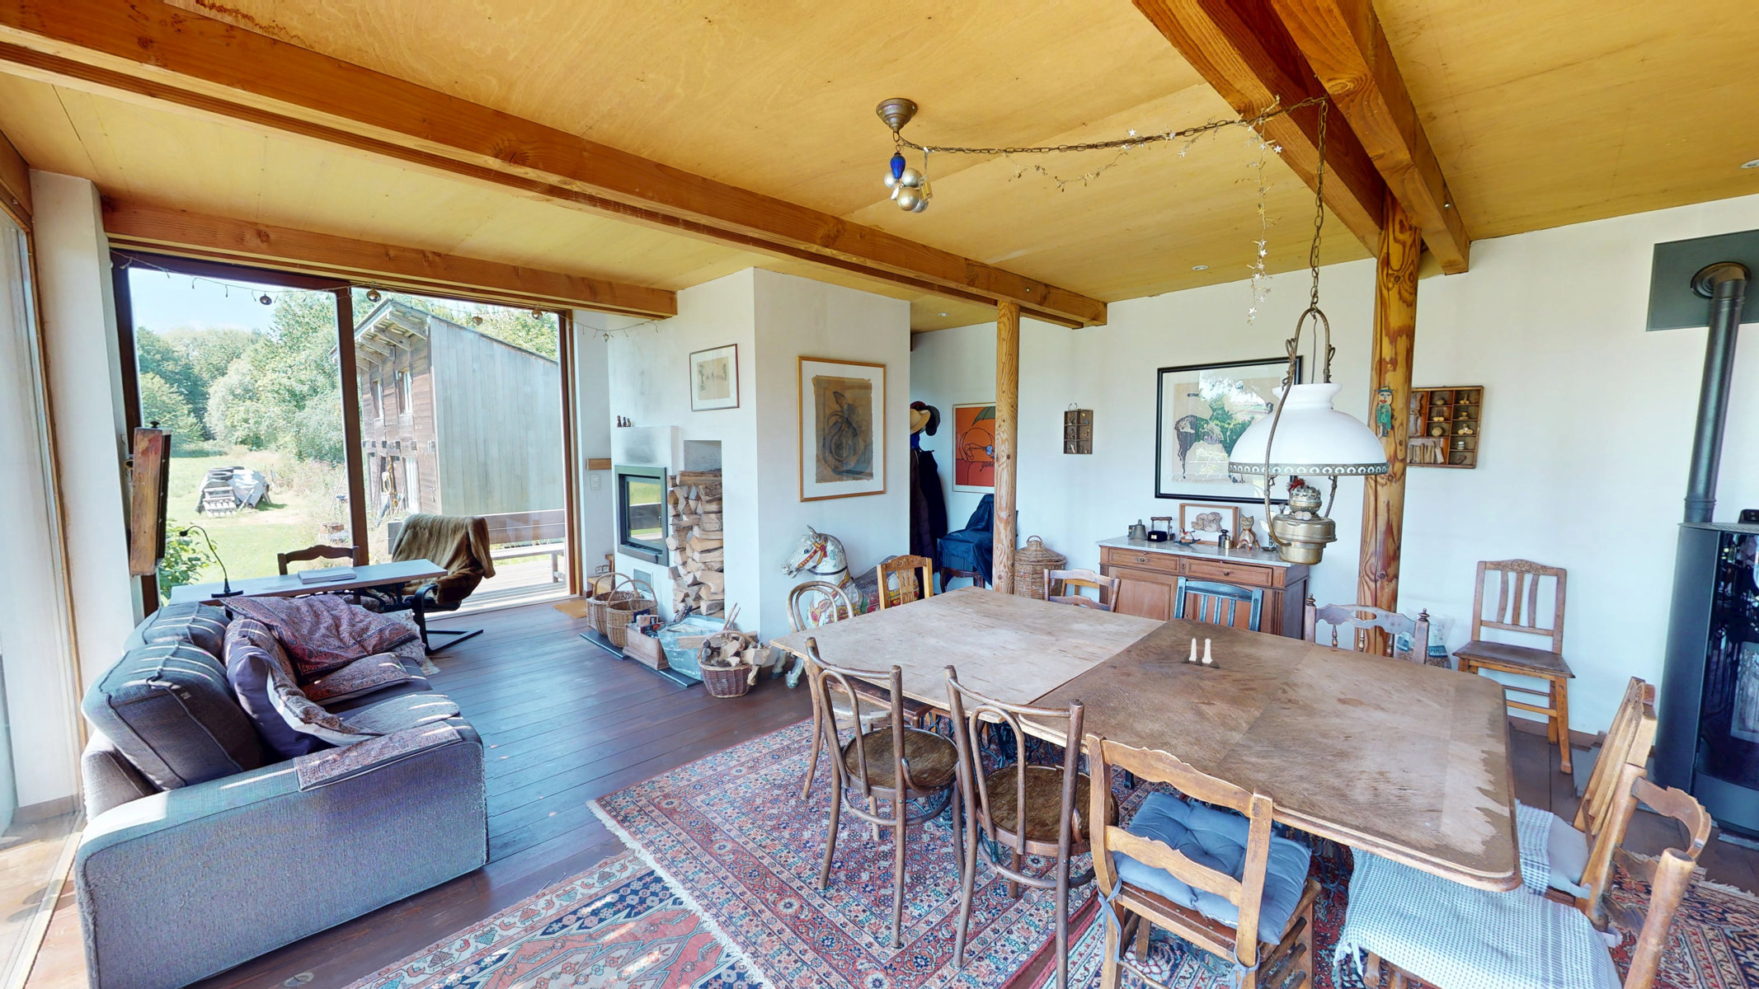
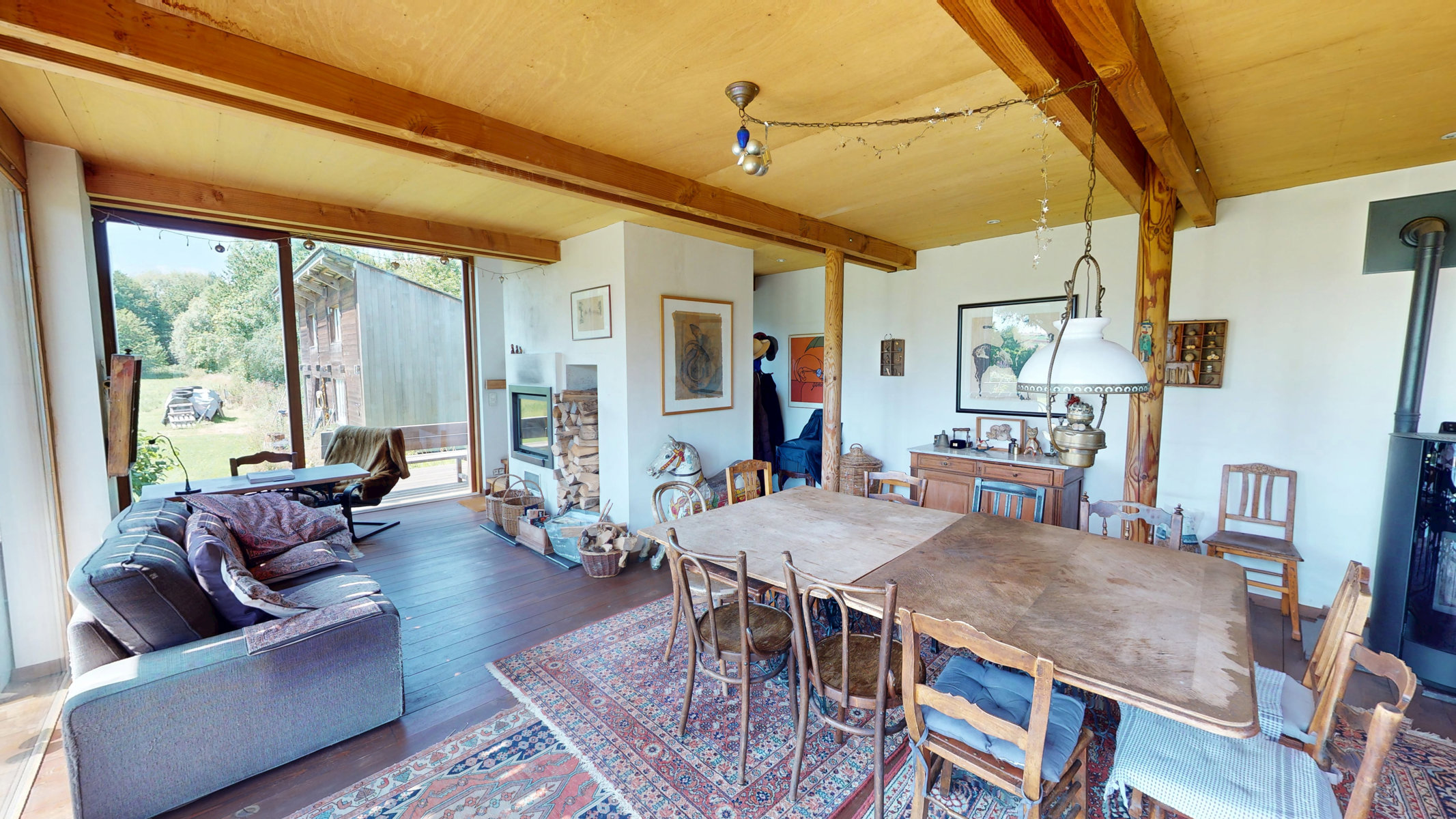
- salt and pepper shaker set (1204, 651)
